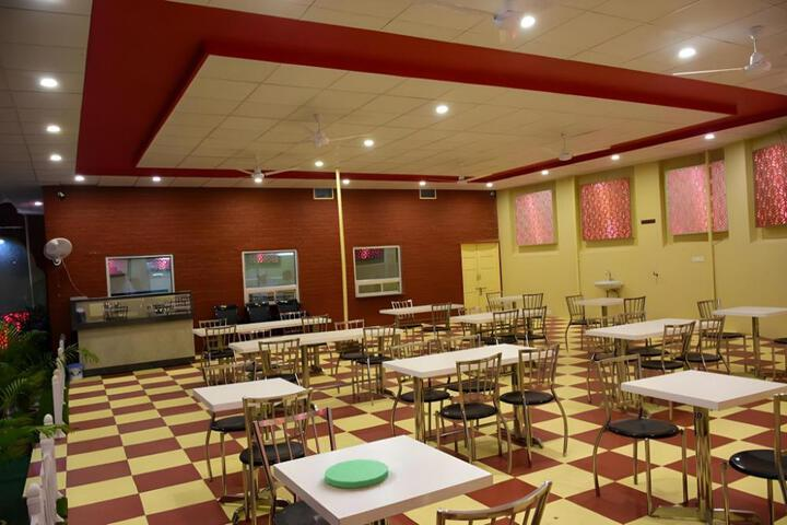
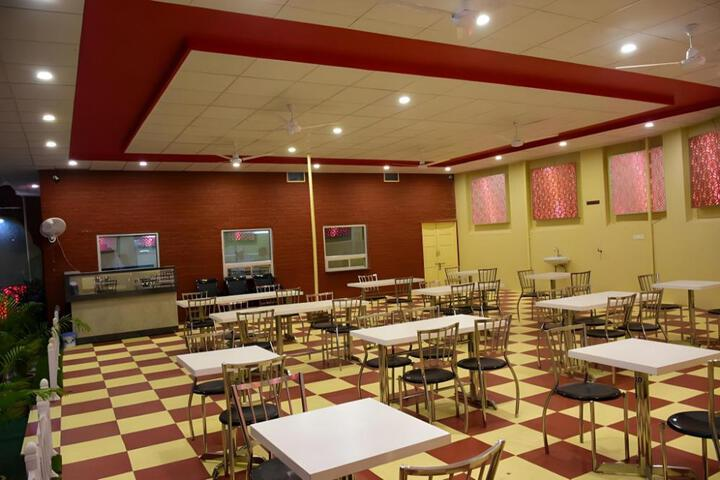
- plate (356, 472)
